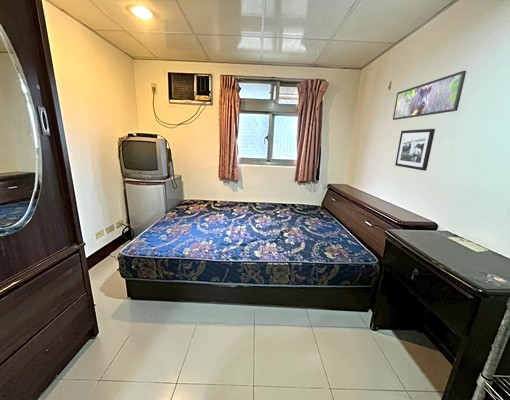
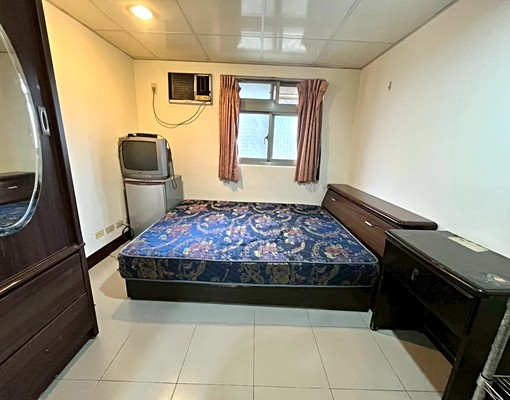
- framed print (422, 100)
- picture frame (412, 149)
